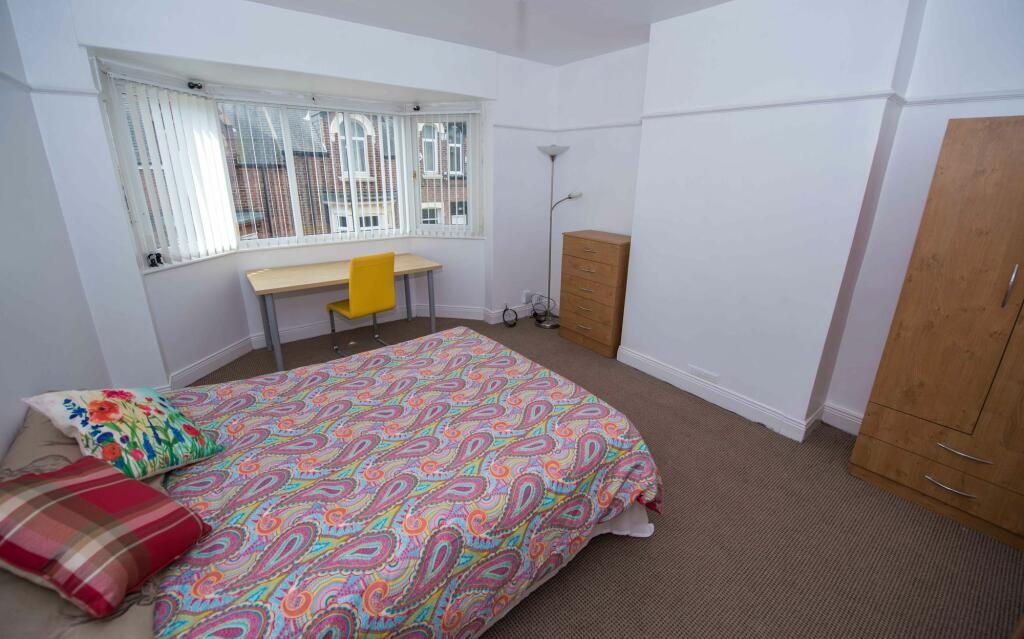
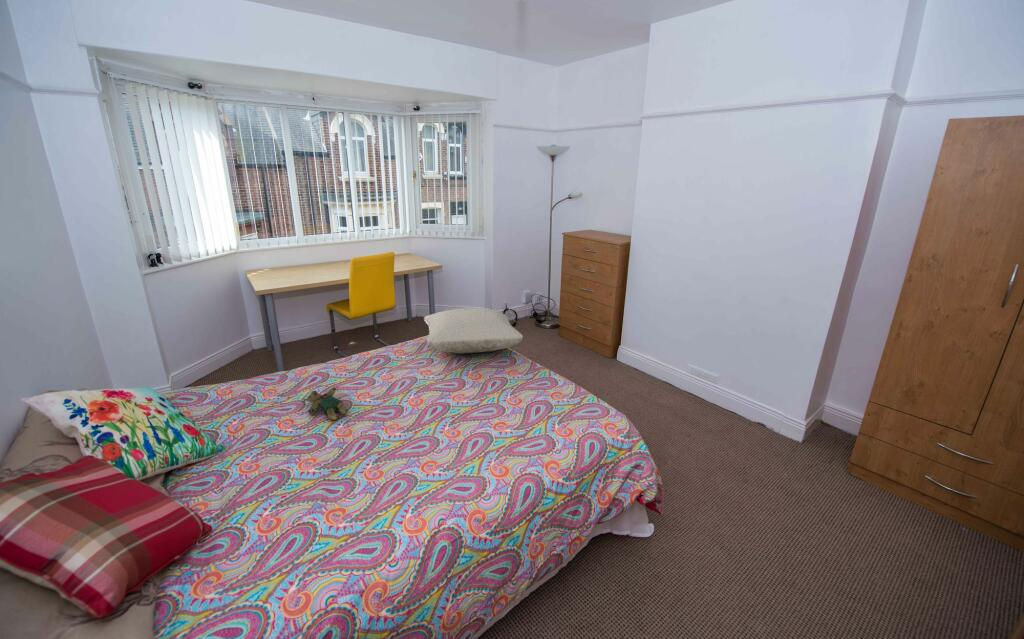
+ teddy bear (323, 403)
+ pillow (470, 331)
